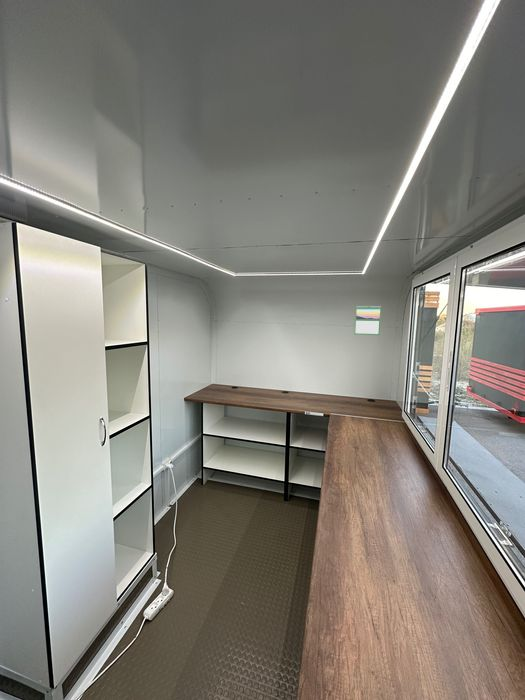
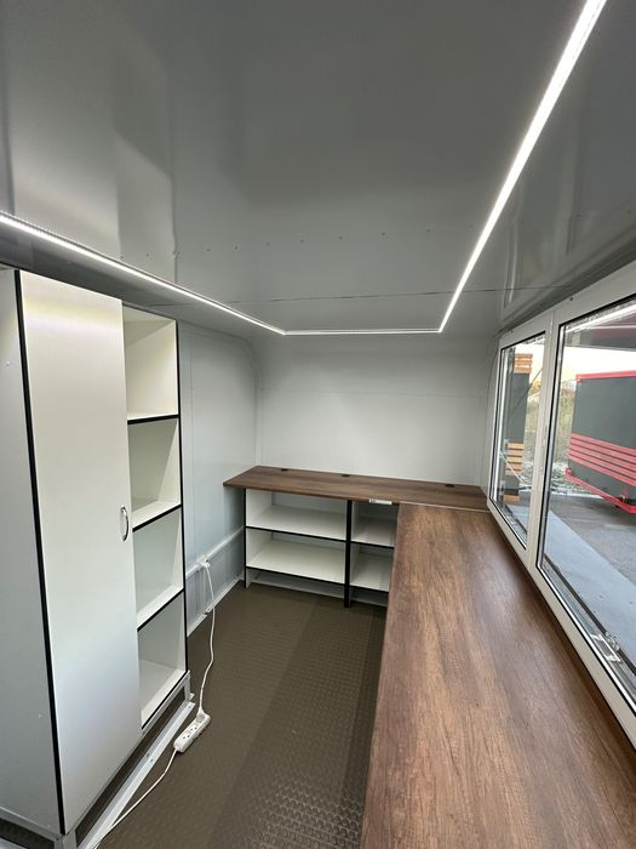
- calendar (367, 320)
